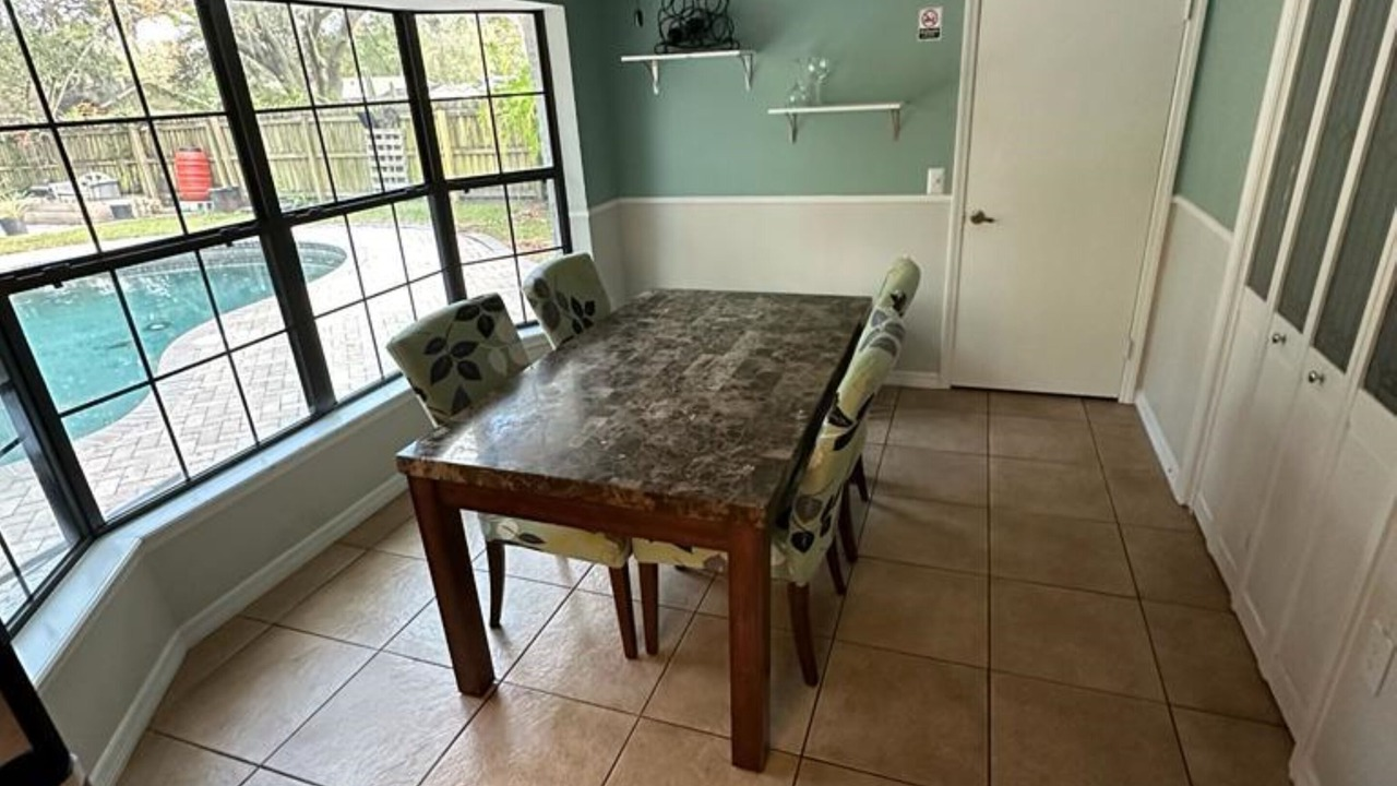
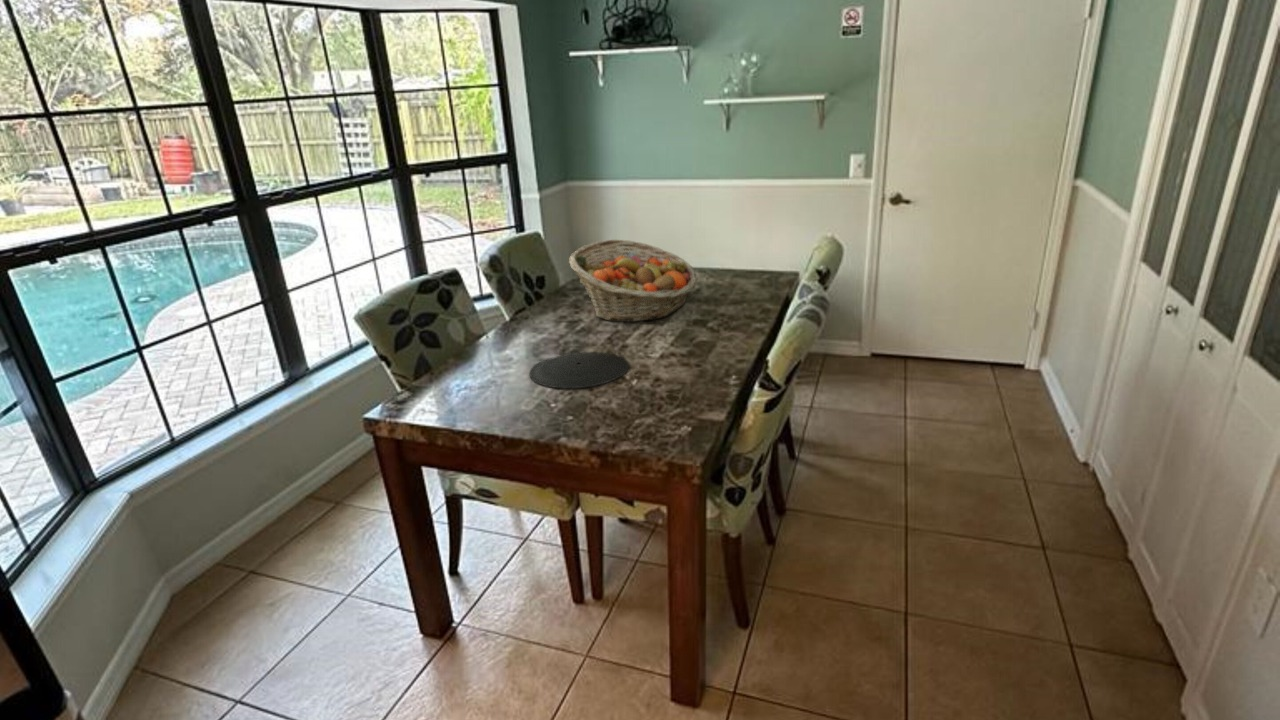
+ plate (579, 366)
+ fruit basket (634, 277)
